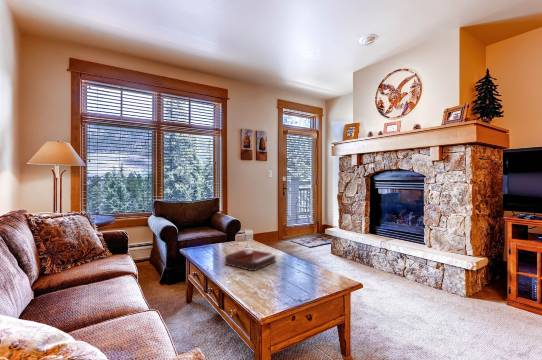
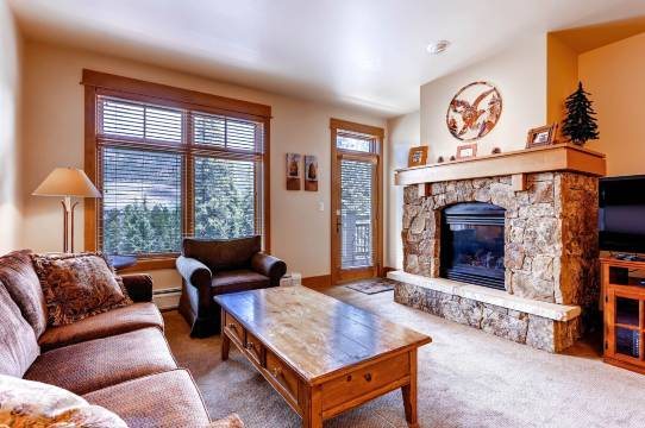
- decorative tray (250, 258)
